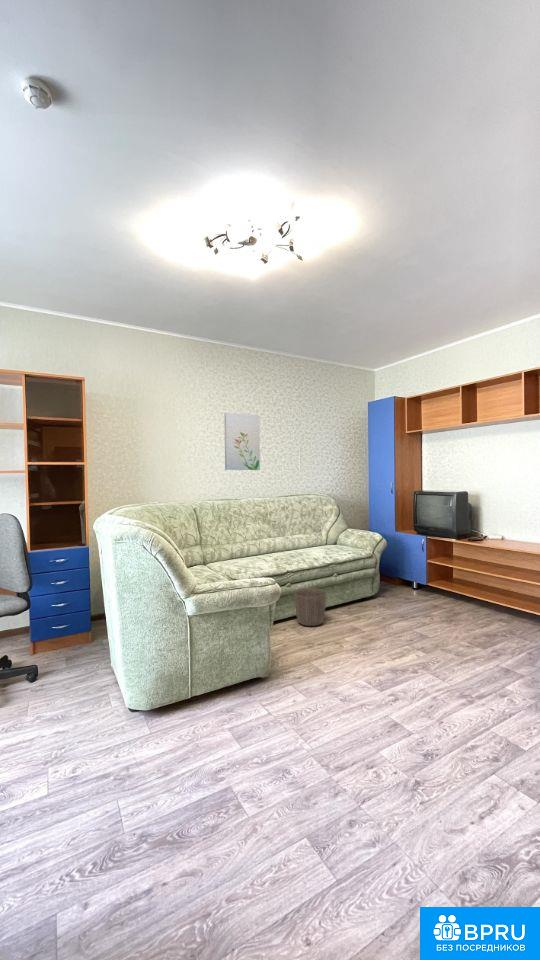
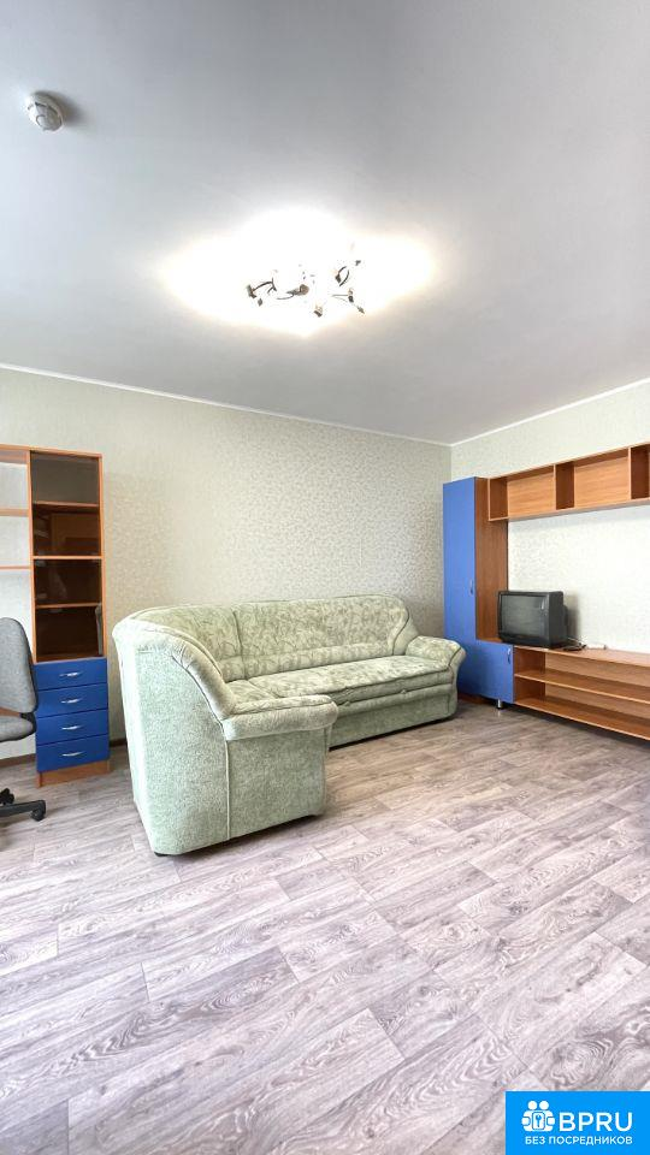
- wall art (242, 442)
- waste basket (310, 607)
